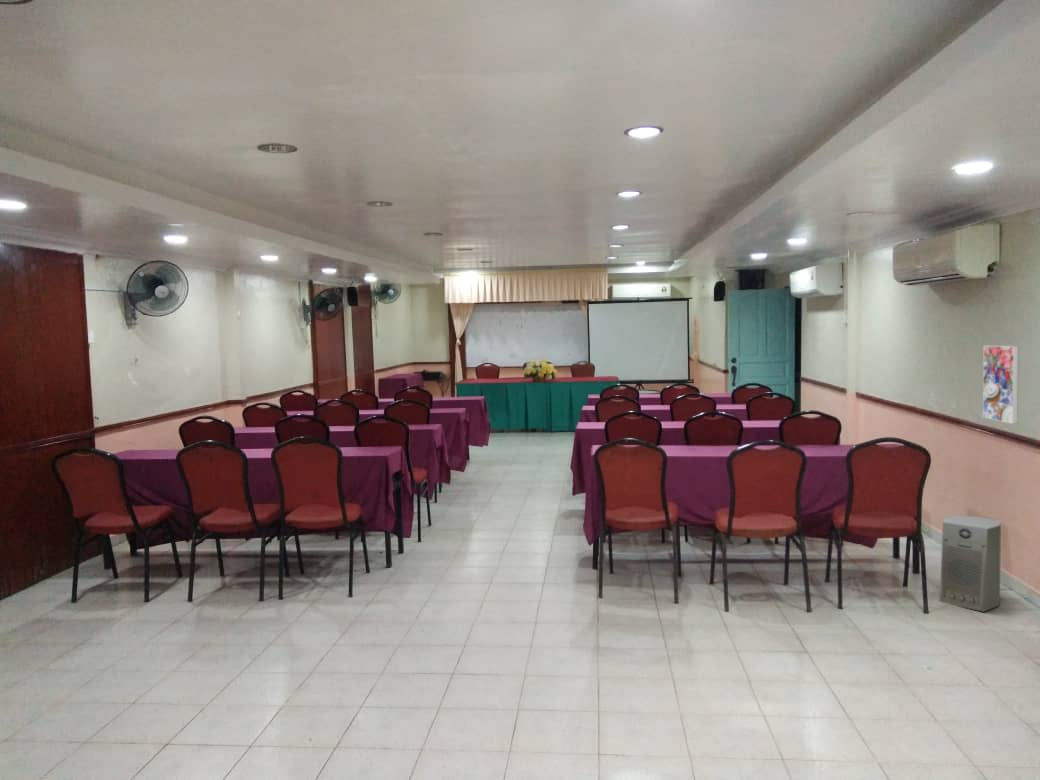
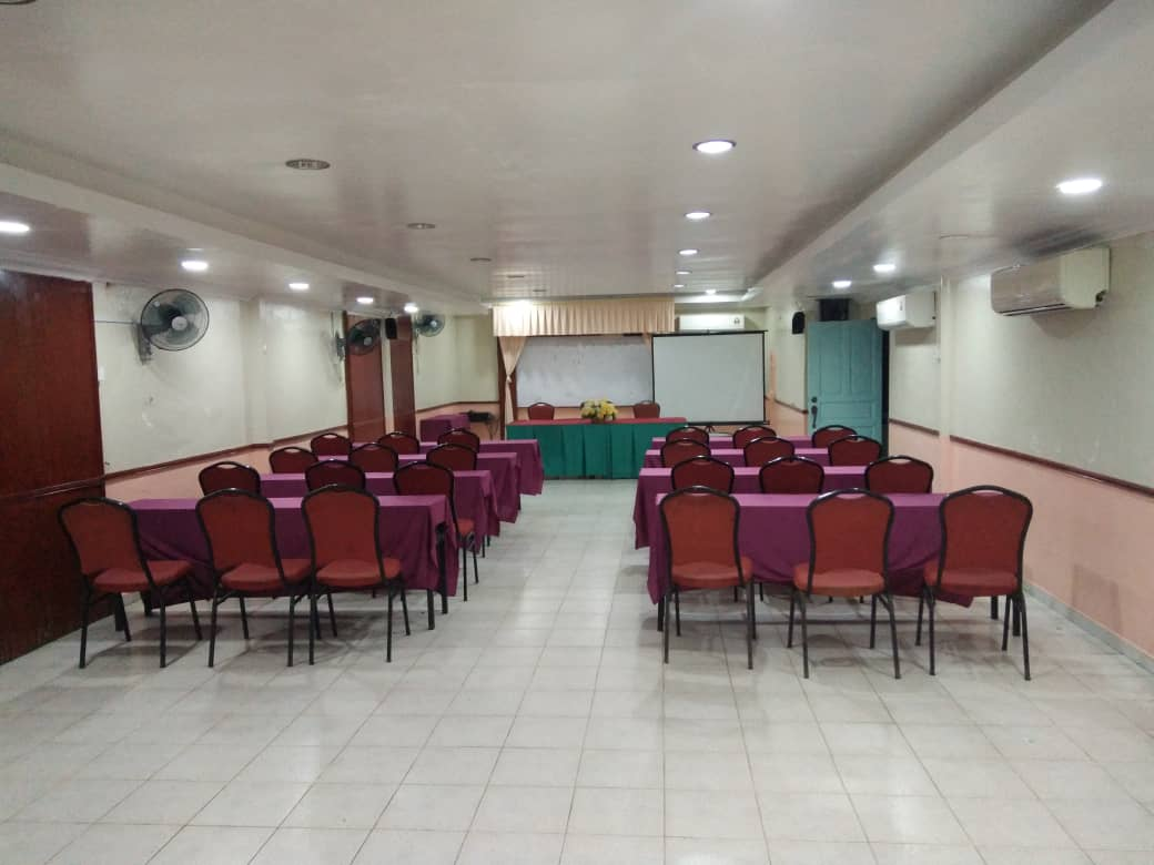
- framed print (1000, 383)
- fan (971, 560)
